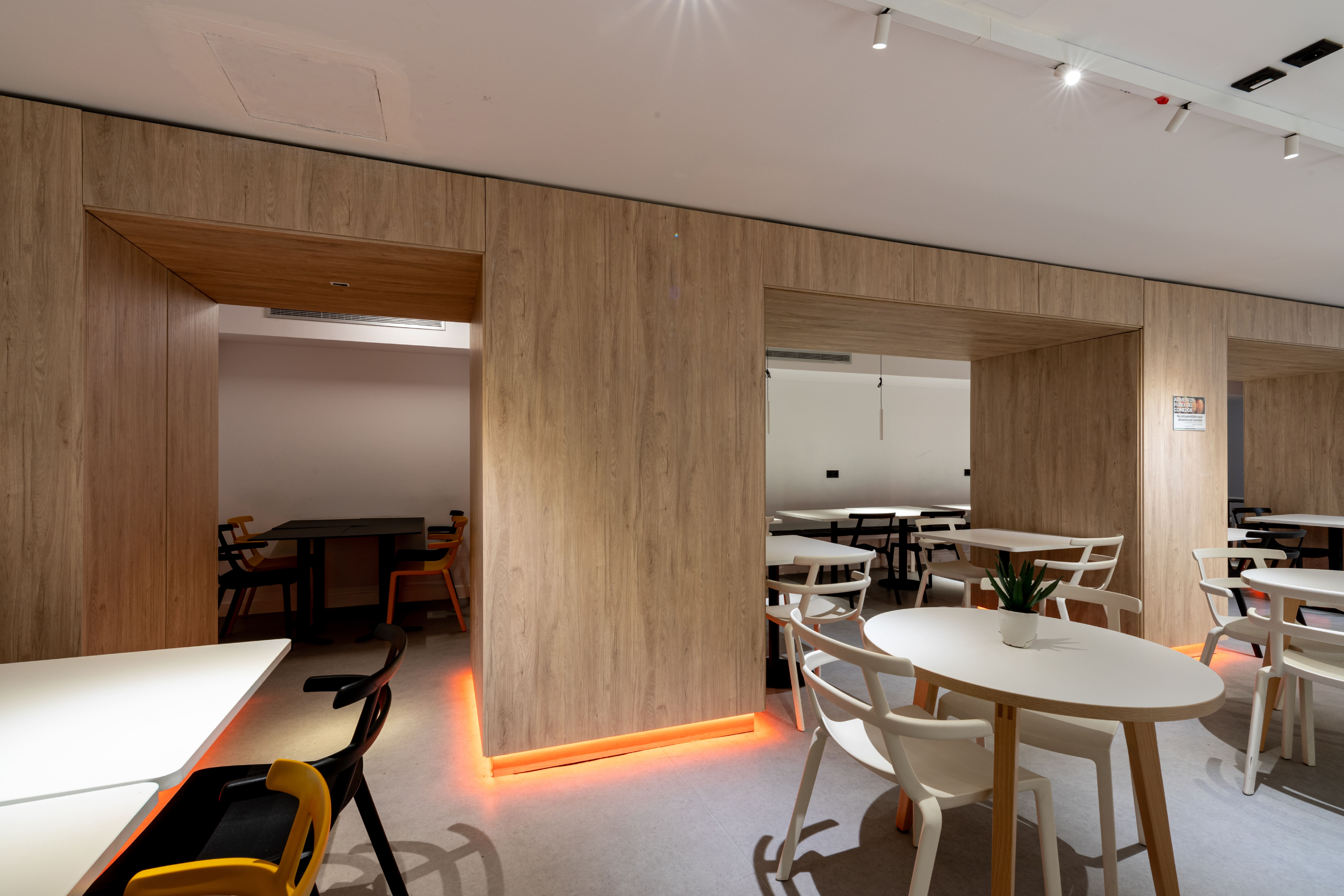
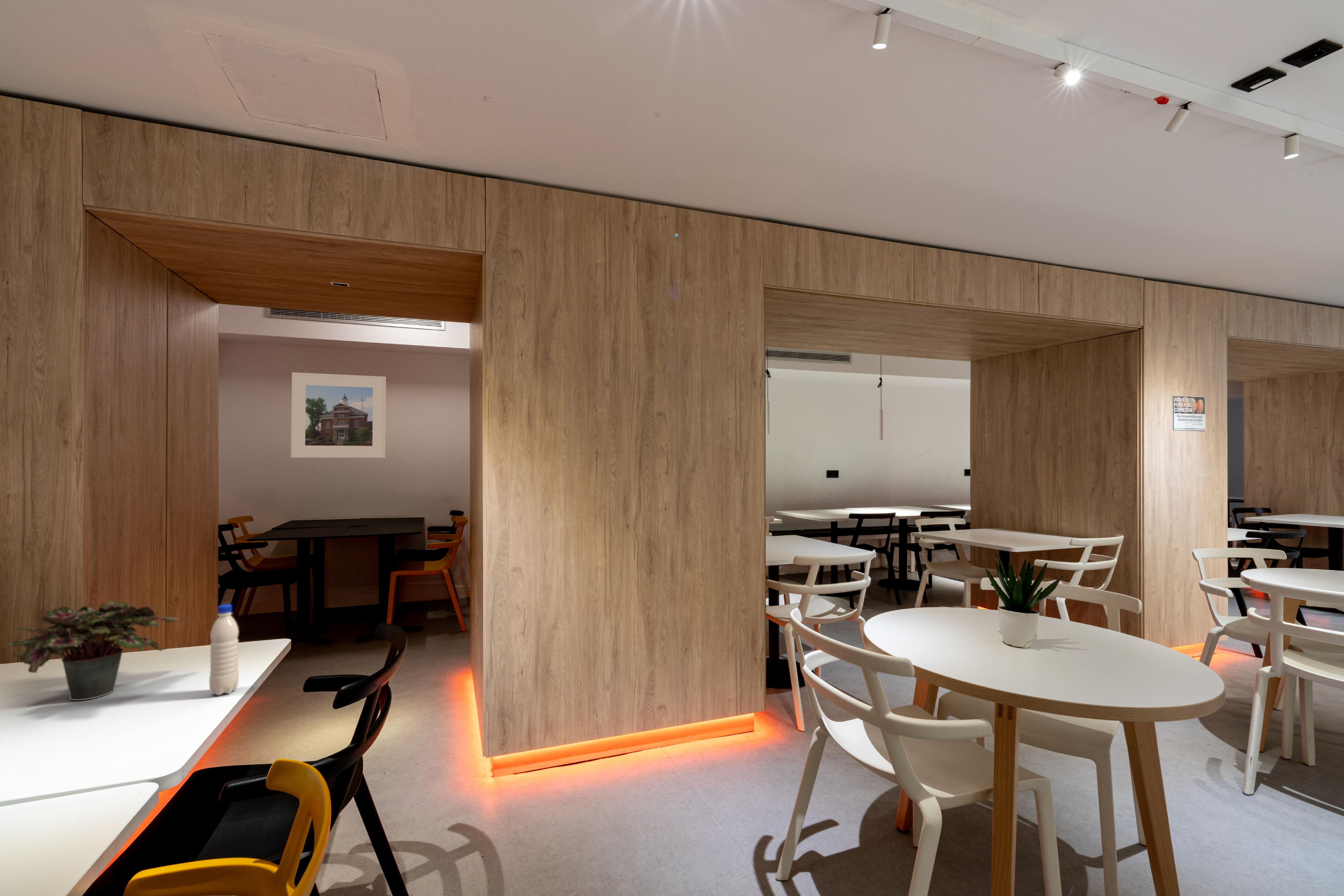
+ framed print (340, 416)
+ water bottle (224, 648)
+ potted plant (96, 649)
